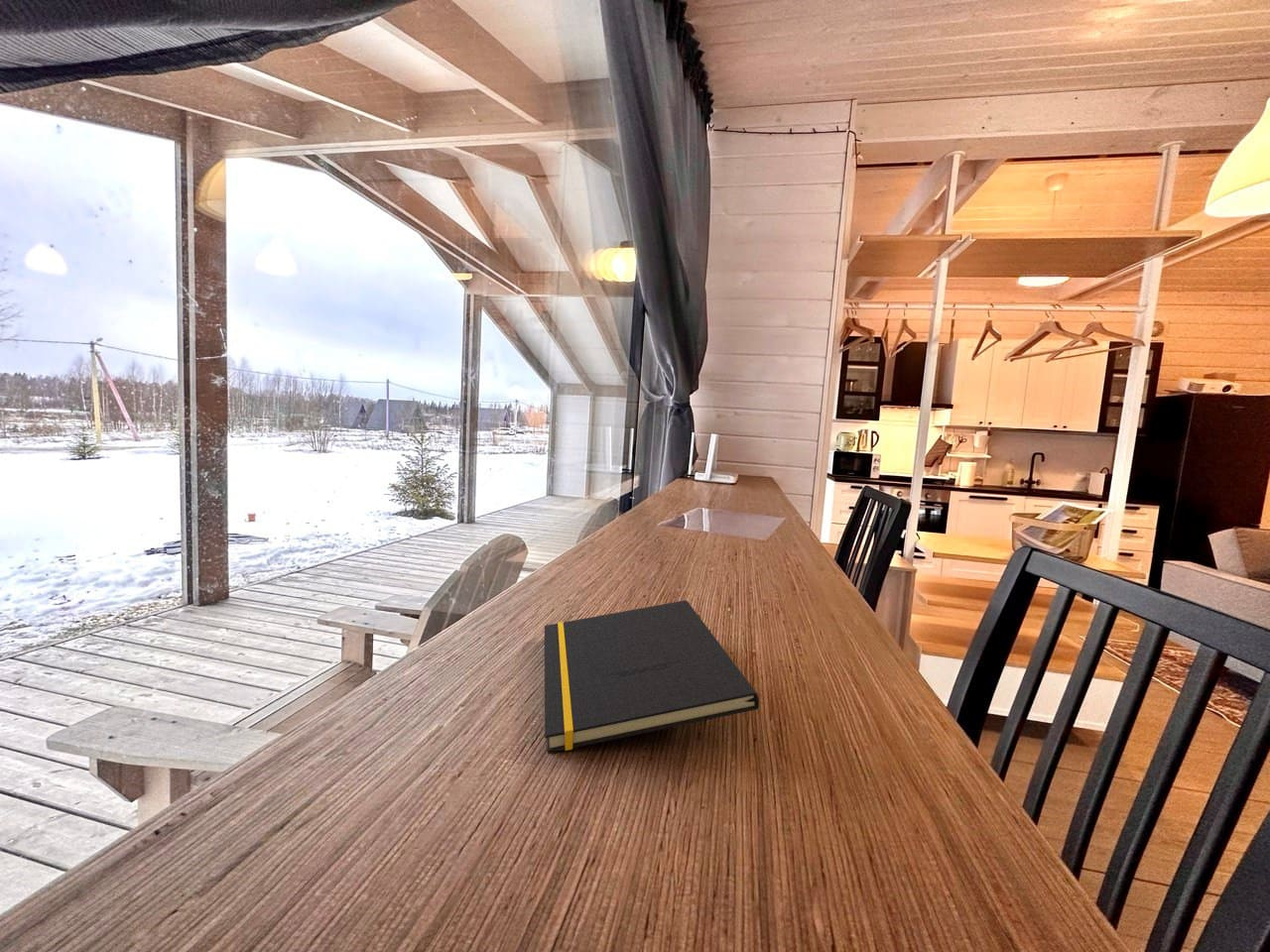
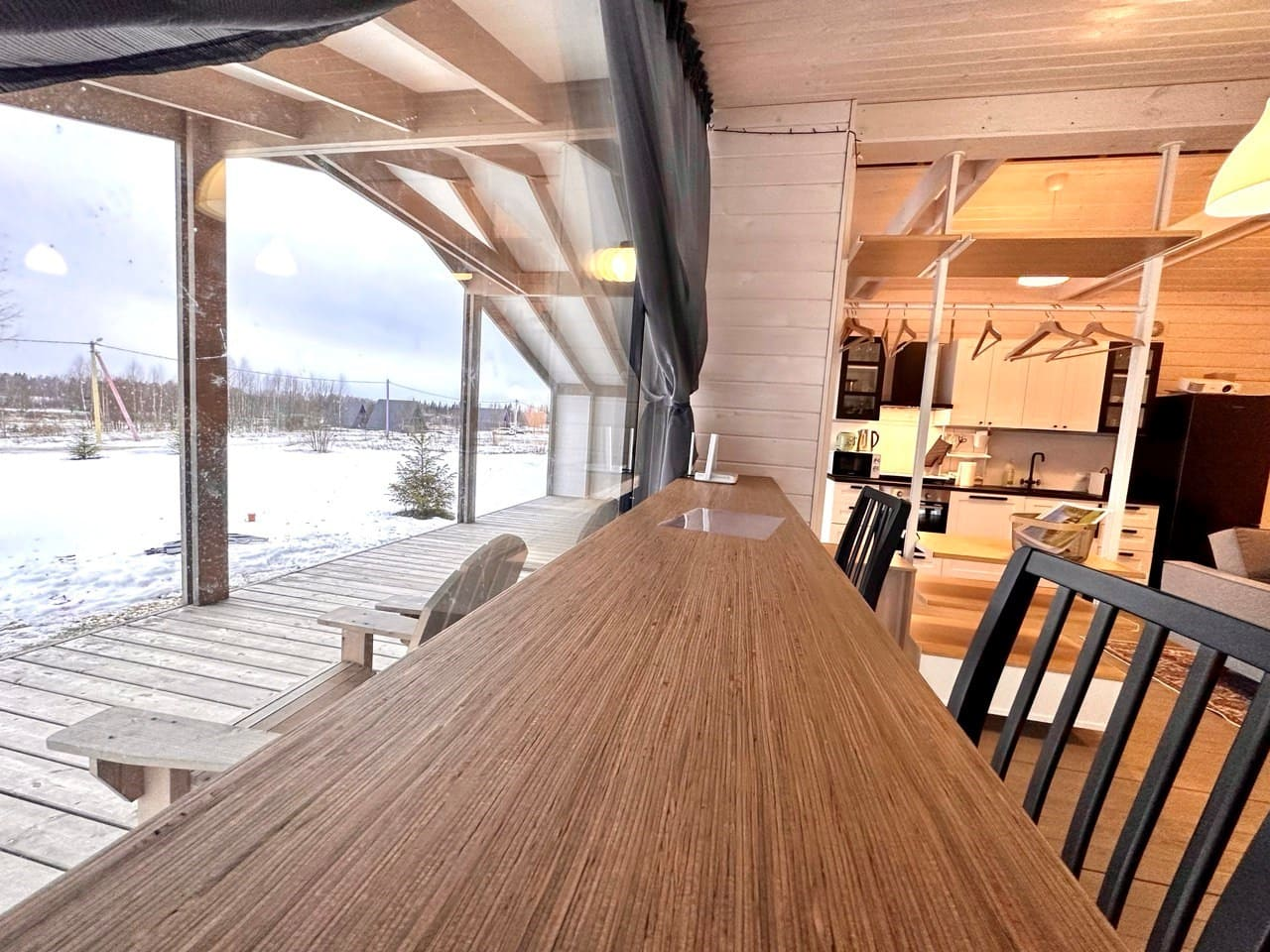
- notepad (632, 659)
